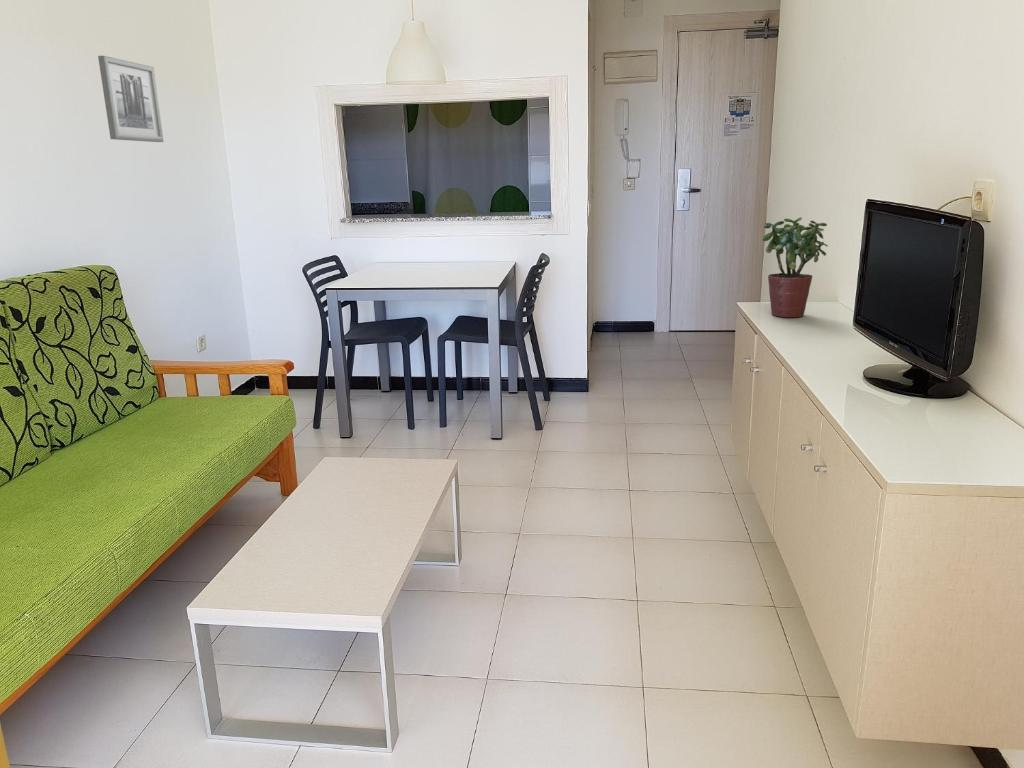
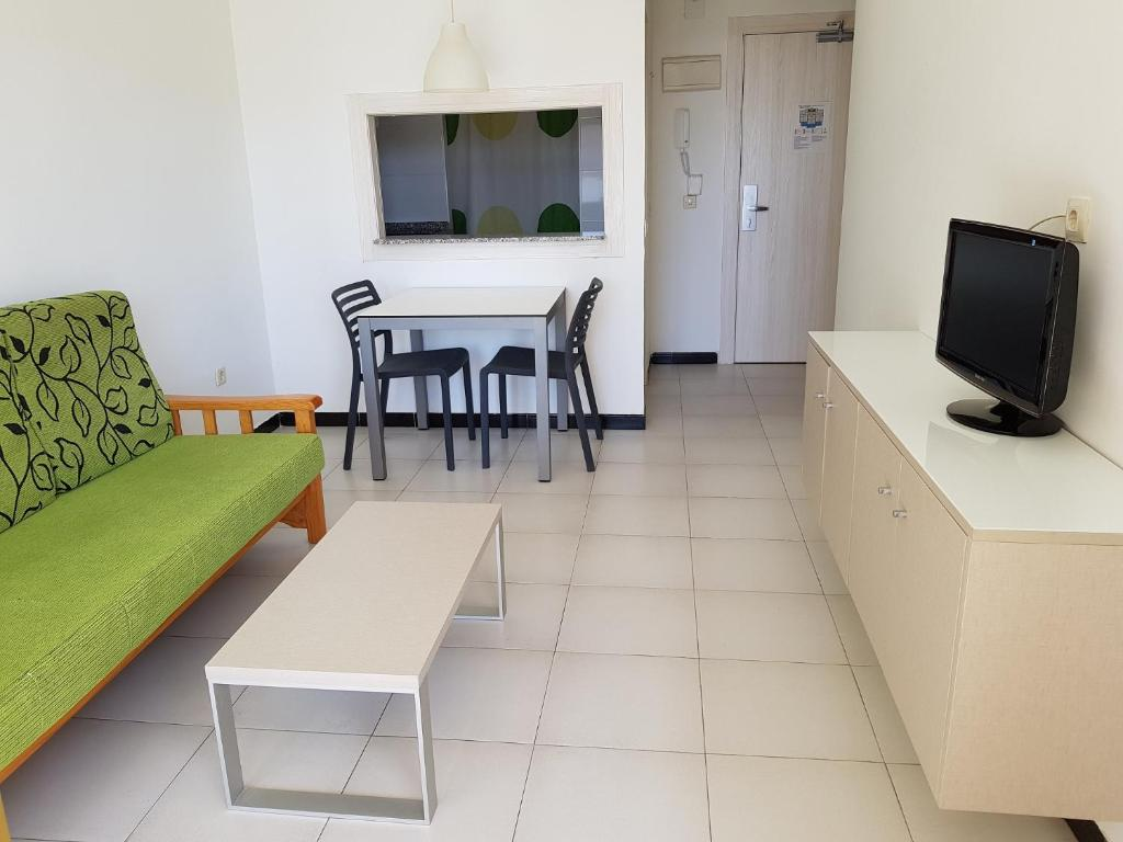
- potted plant (786, 265)
- wall art (133, 101)
